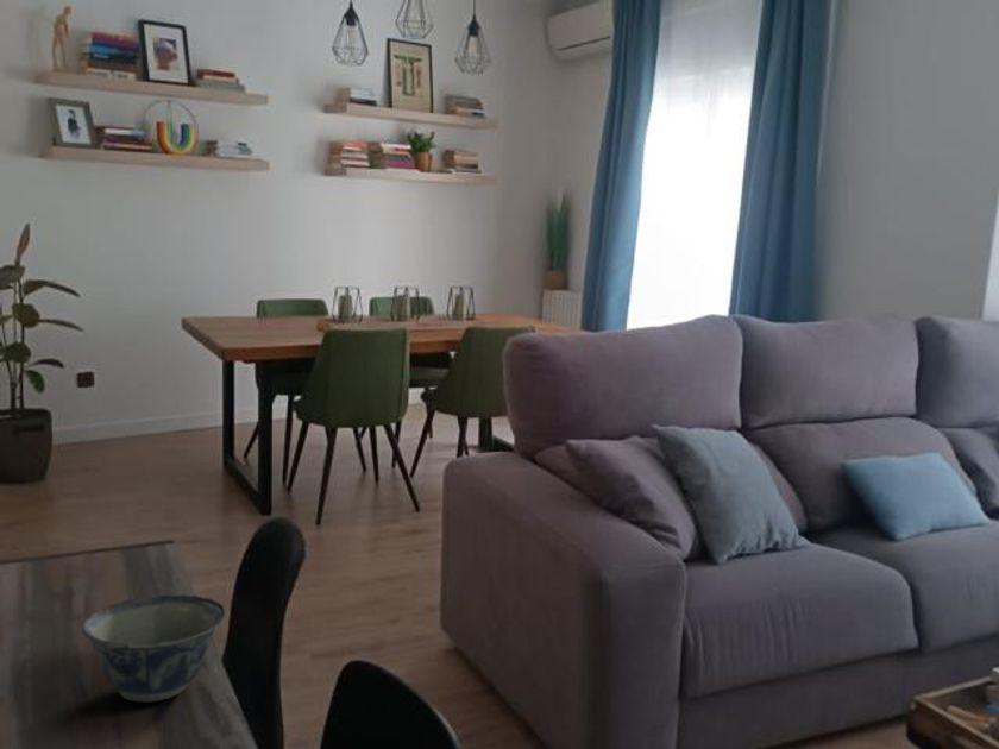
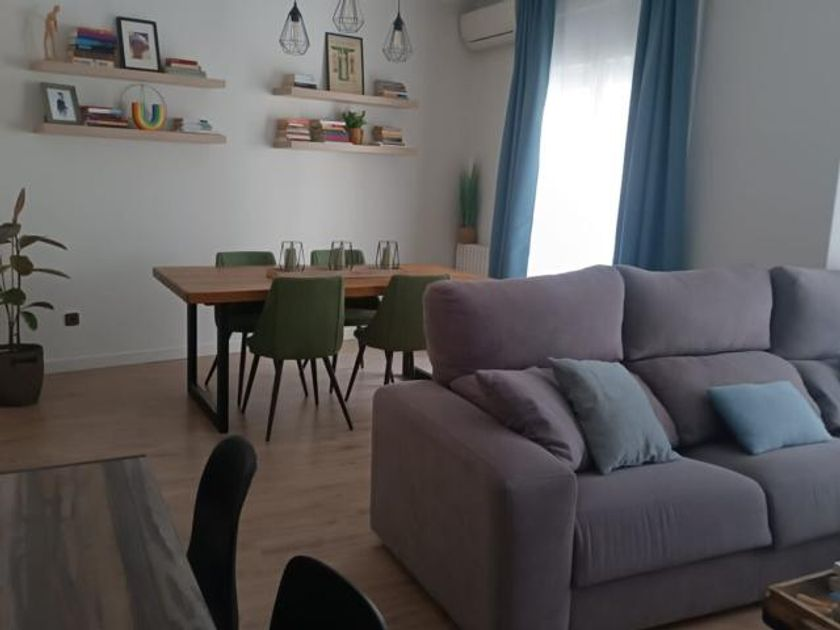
- bowl (155, 650)
